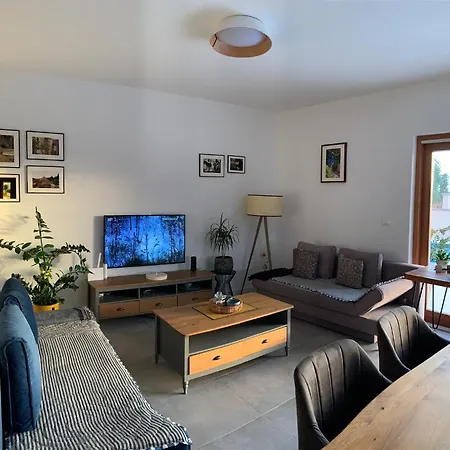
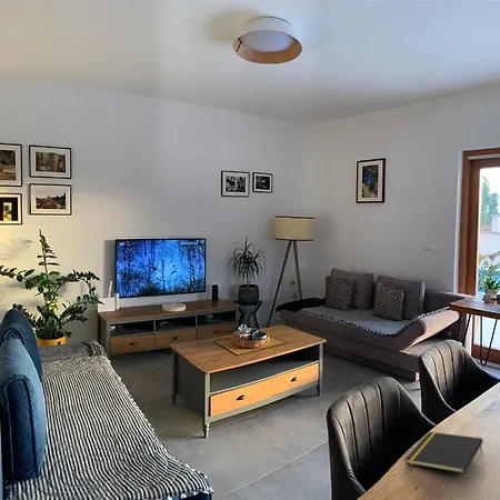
+ notepad (444, 450)
